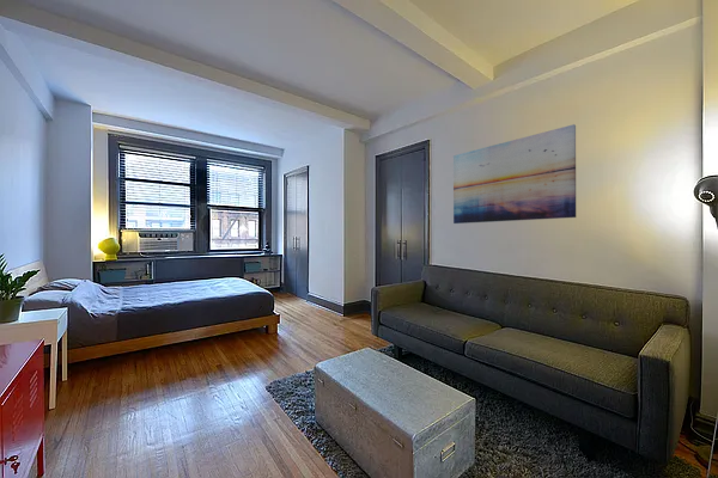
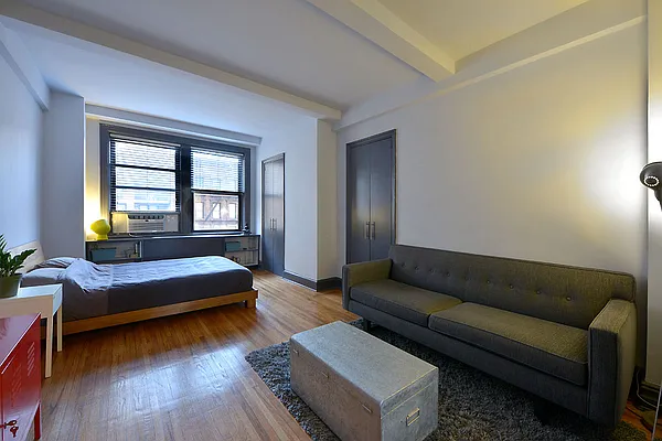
- wall art (505, 182)
